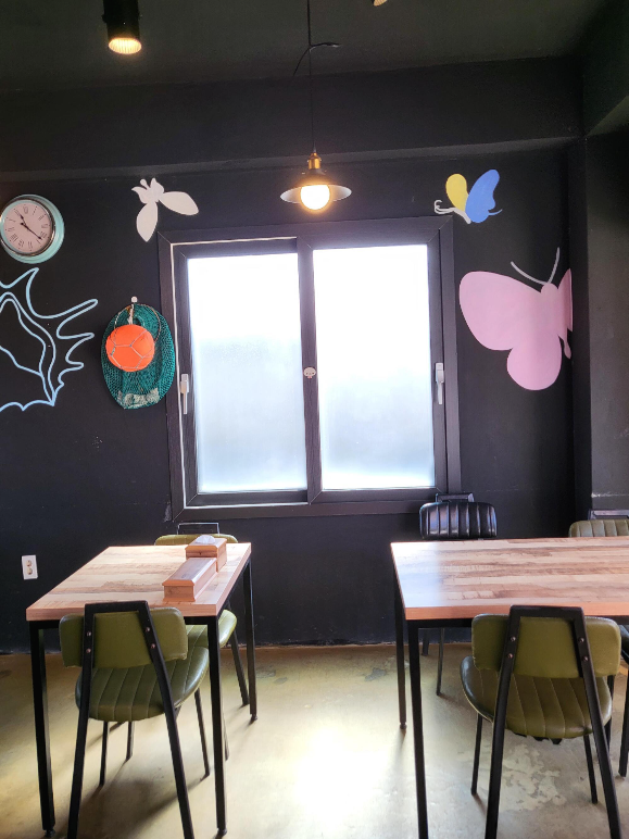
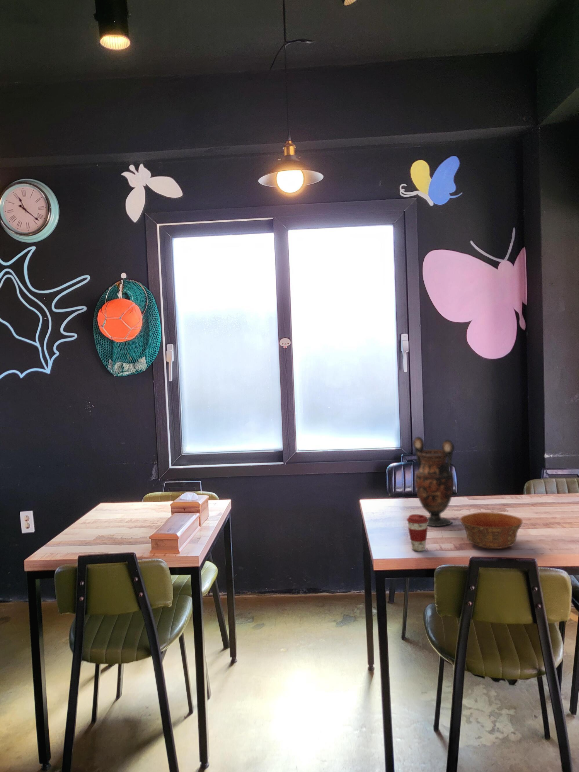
+ coffee cup (417, 532)
+ vase (434, 480)
+ bowl (491, 532)
